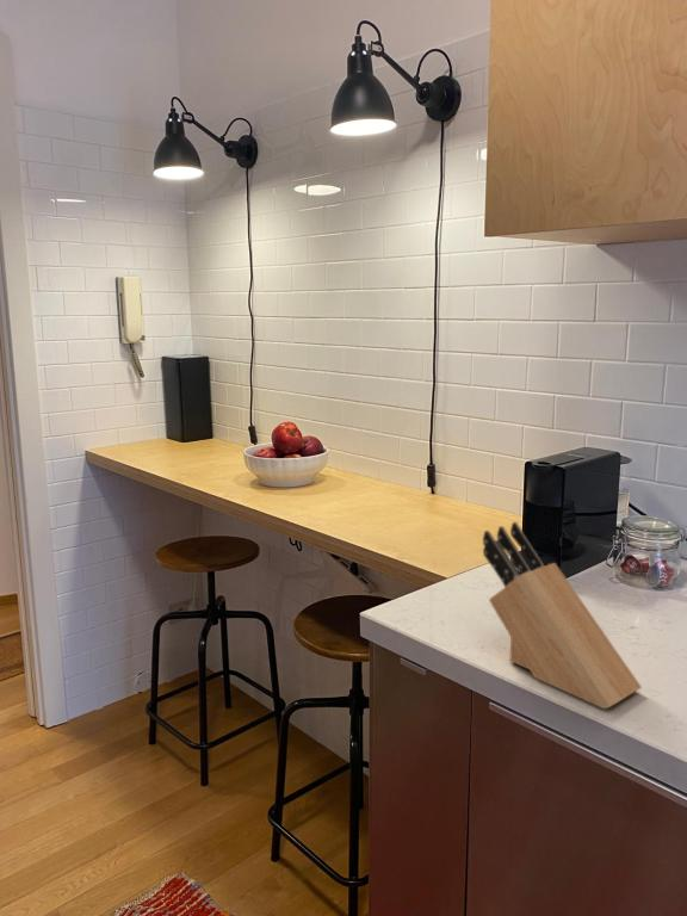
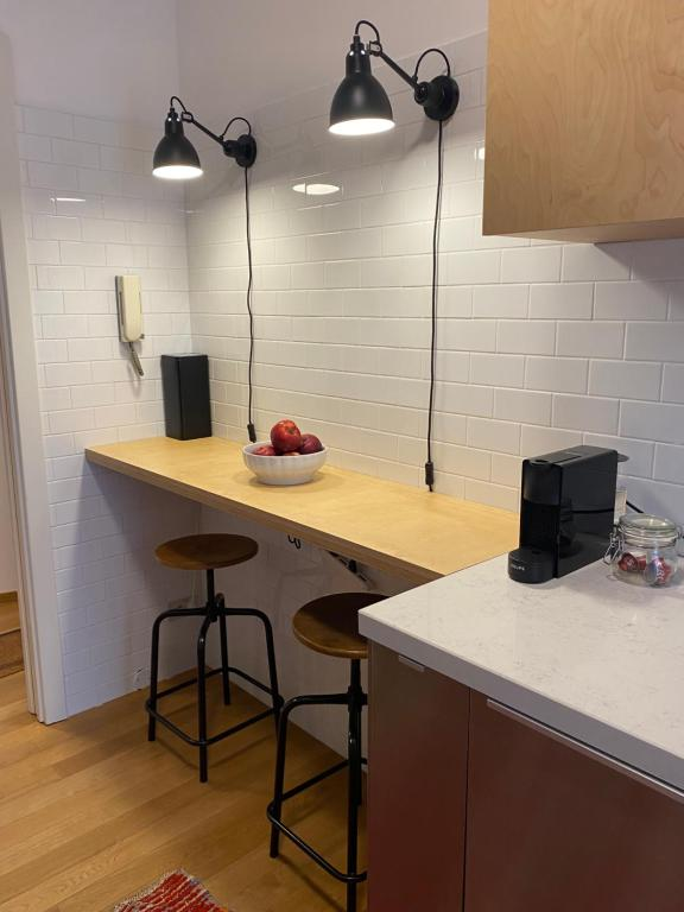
- knife block (552, 605)
